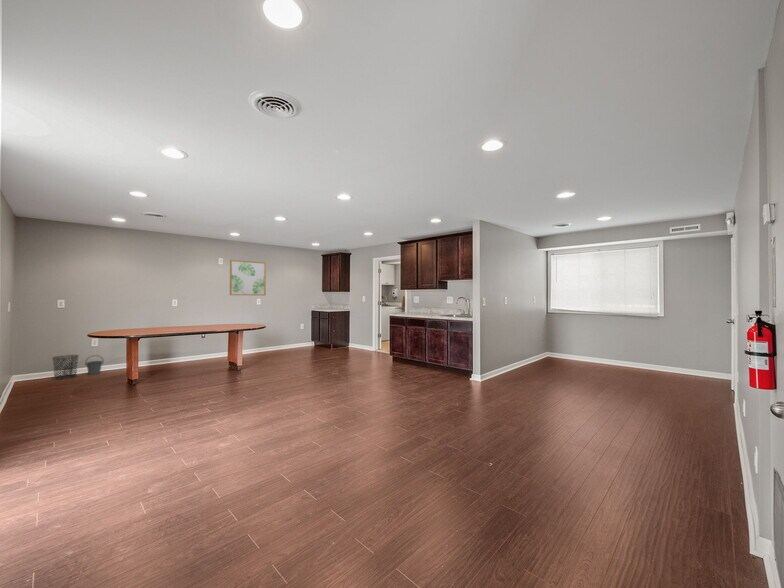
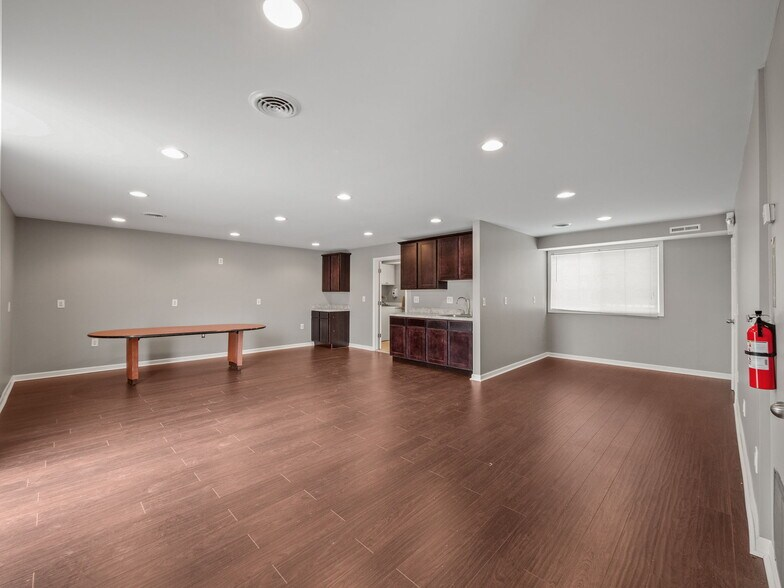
- wall art (248, 278)
- bucket (94, 364)
- waste bin (65, 366)
